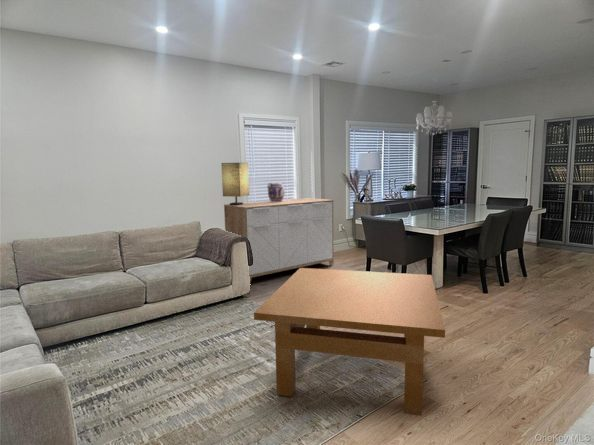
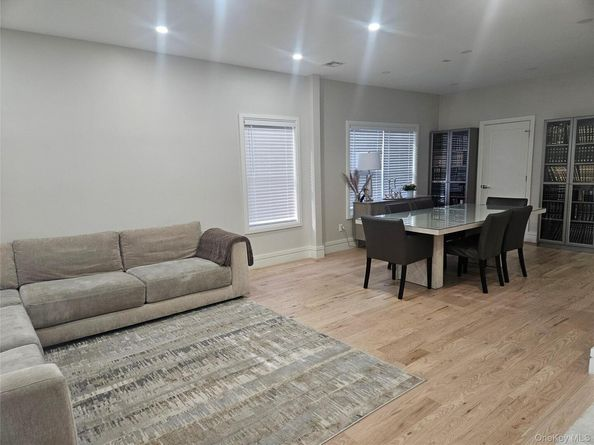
- table (354, 328)
- table lamp (235, 183)
- chandelier (434, 106)
- sideboard (282, 237)
- pitcher (275, 191)
